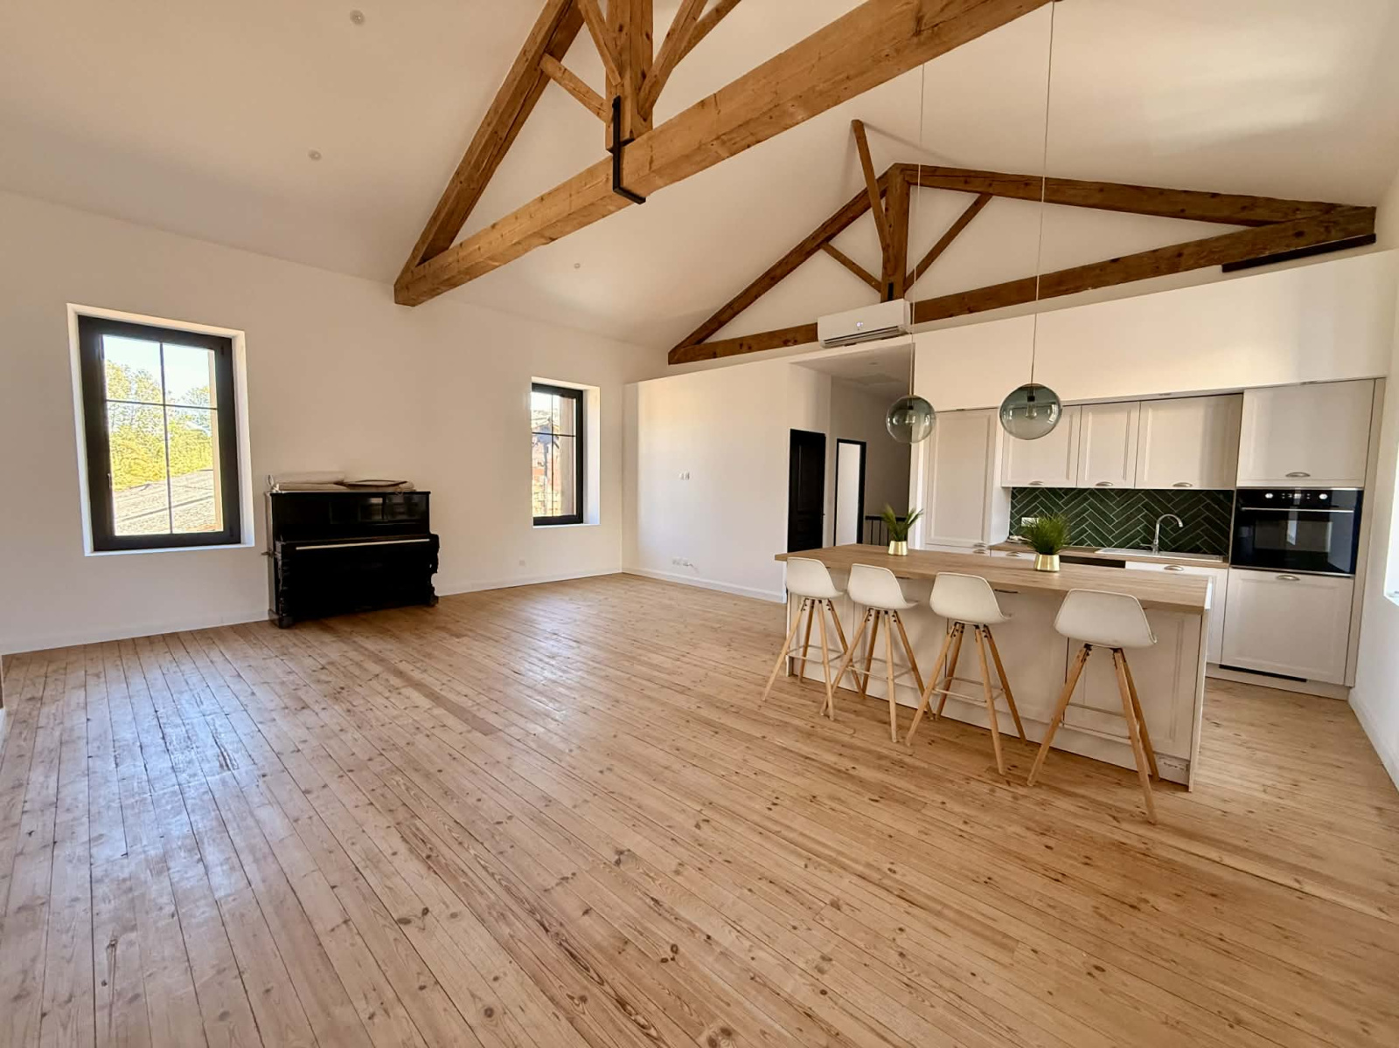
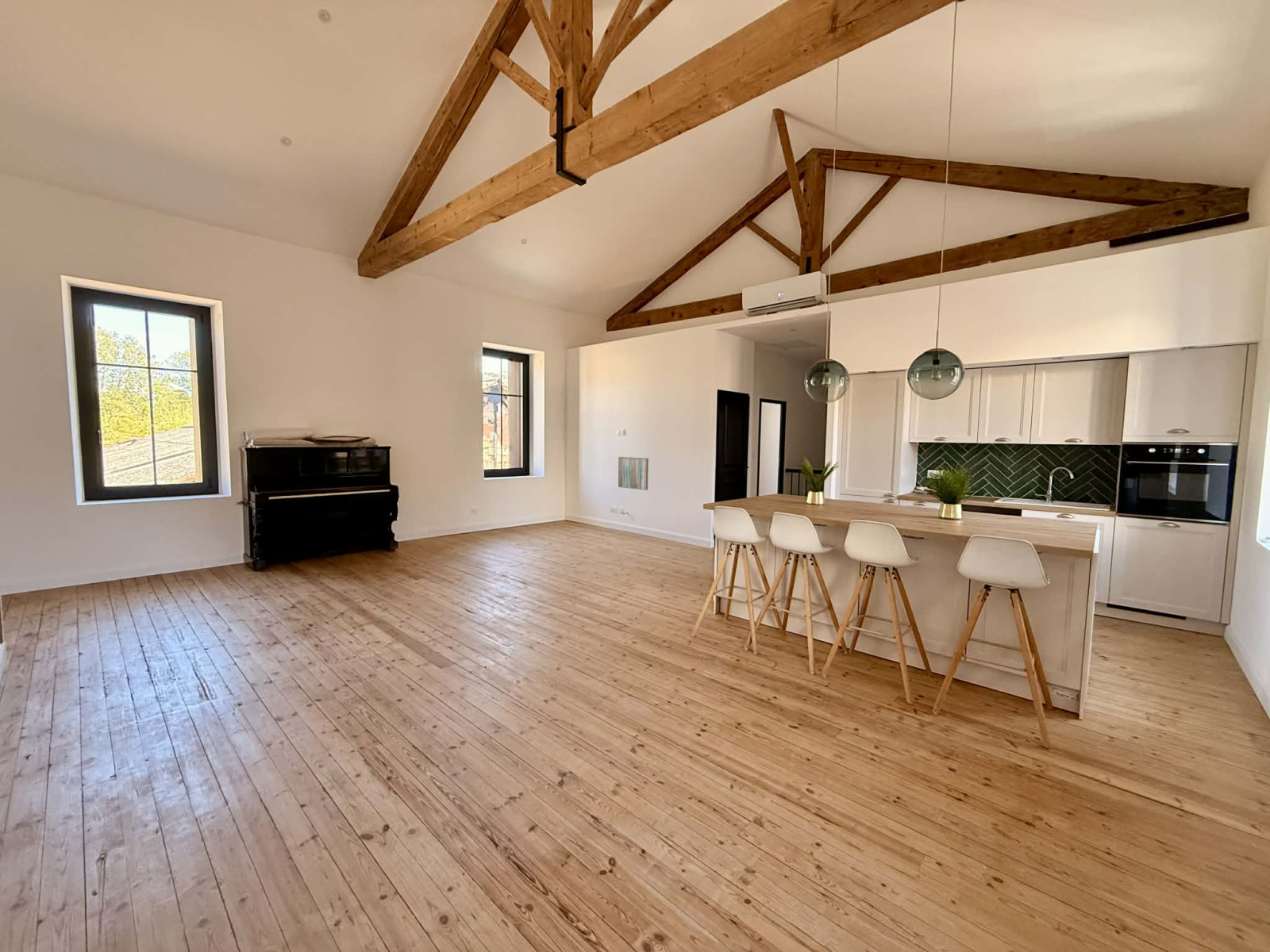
+ wall art (633, 473)
